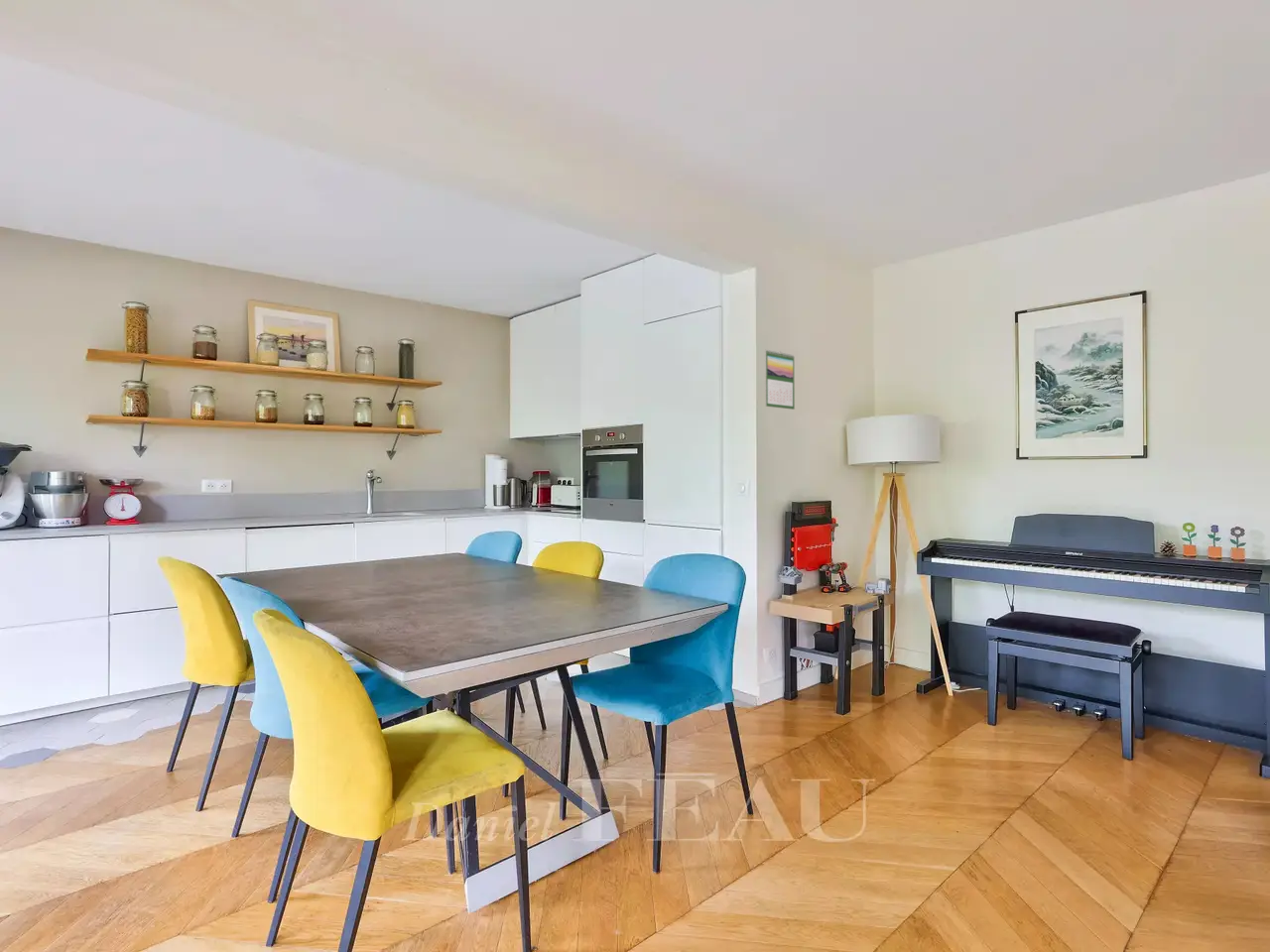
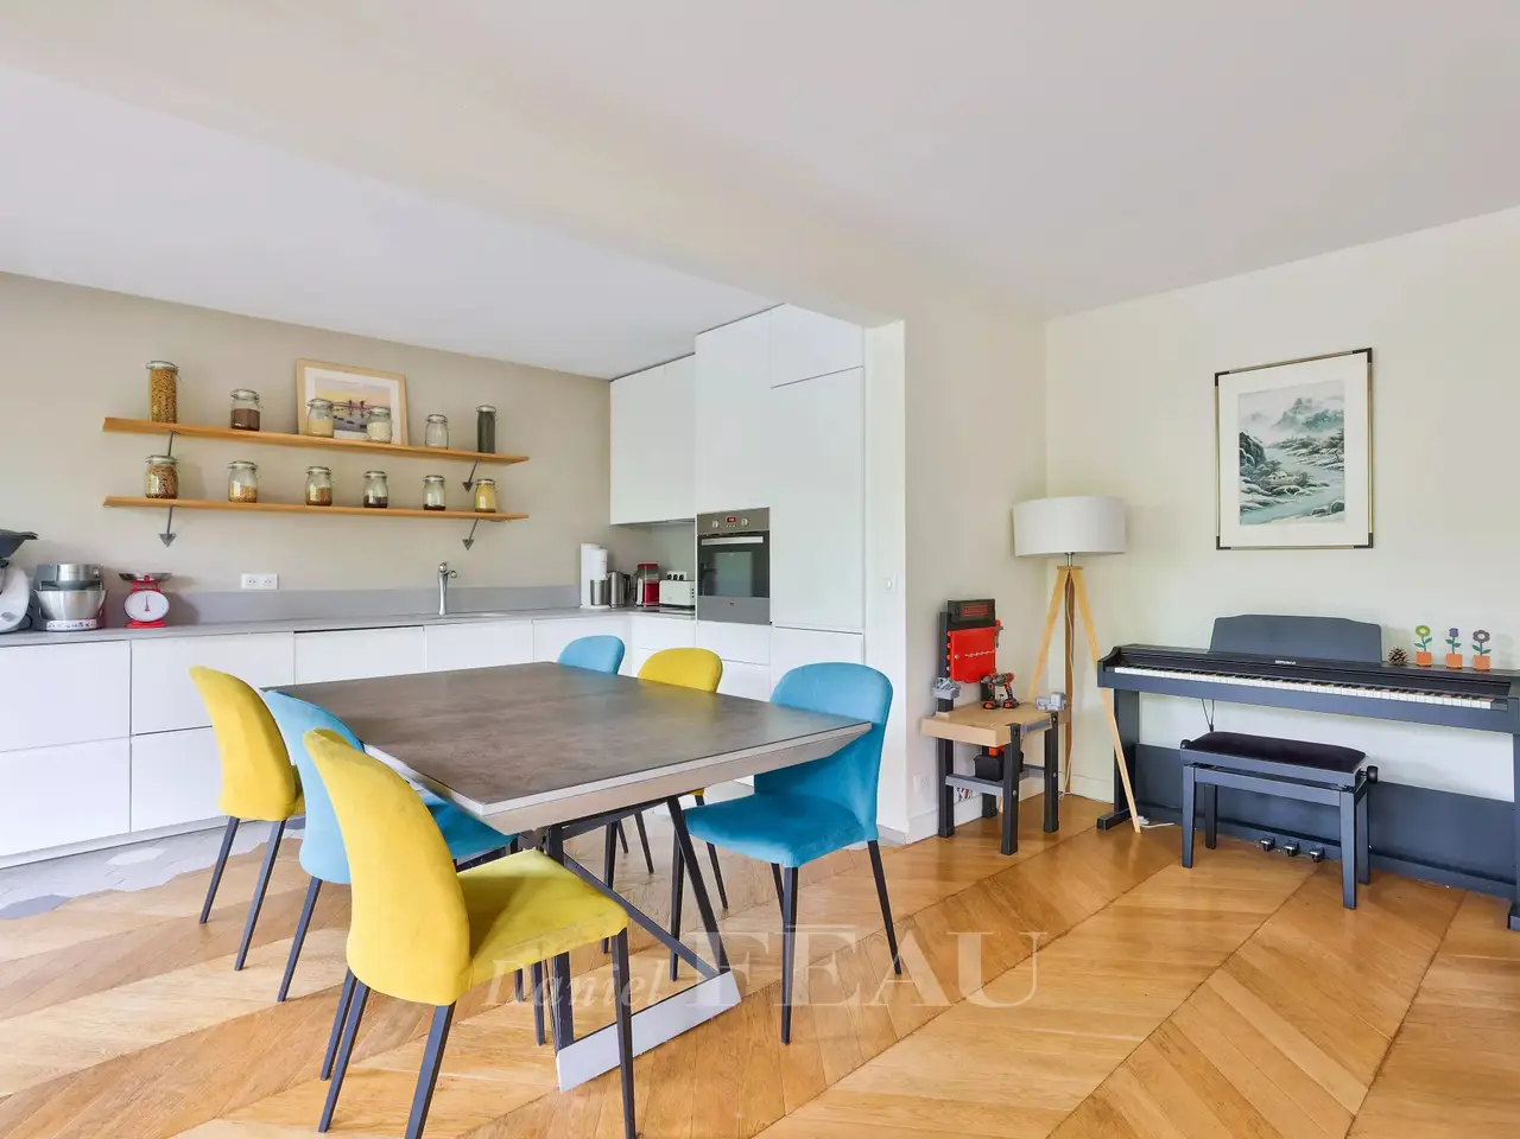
- calendar (780, 379)
